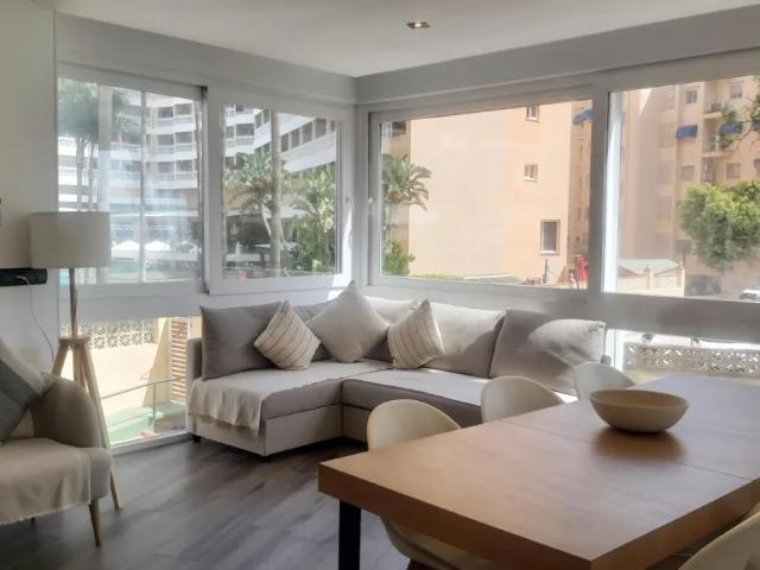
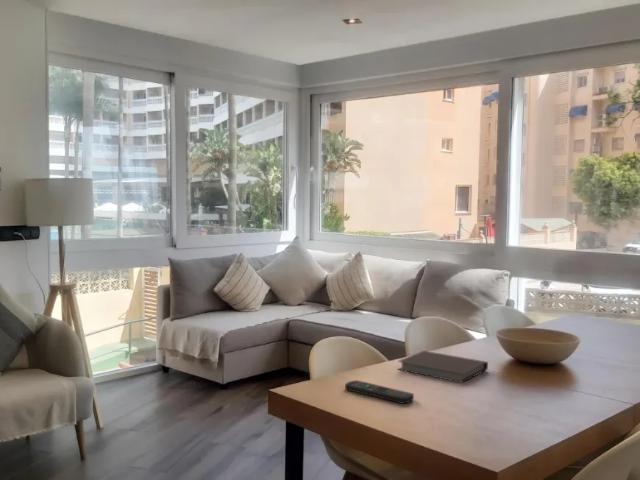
+ notebook (442, 365)
+ remote control (378, 391)
